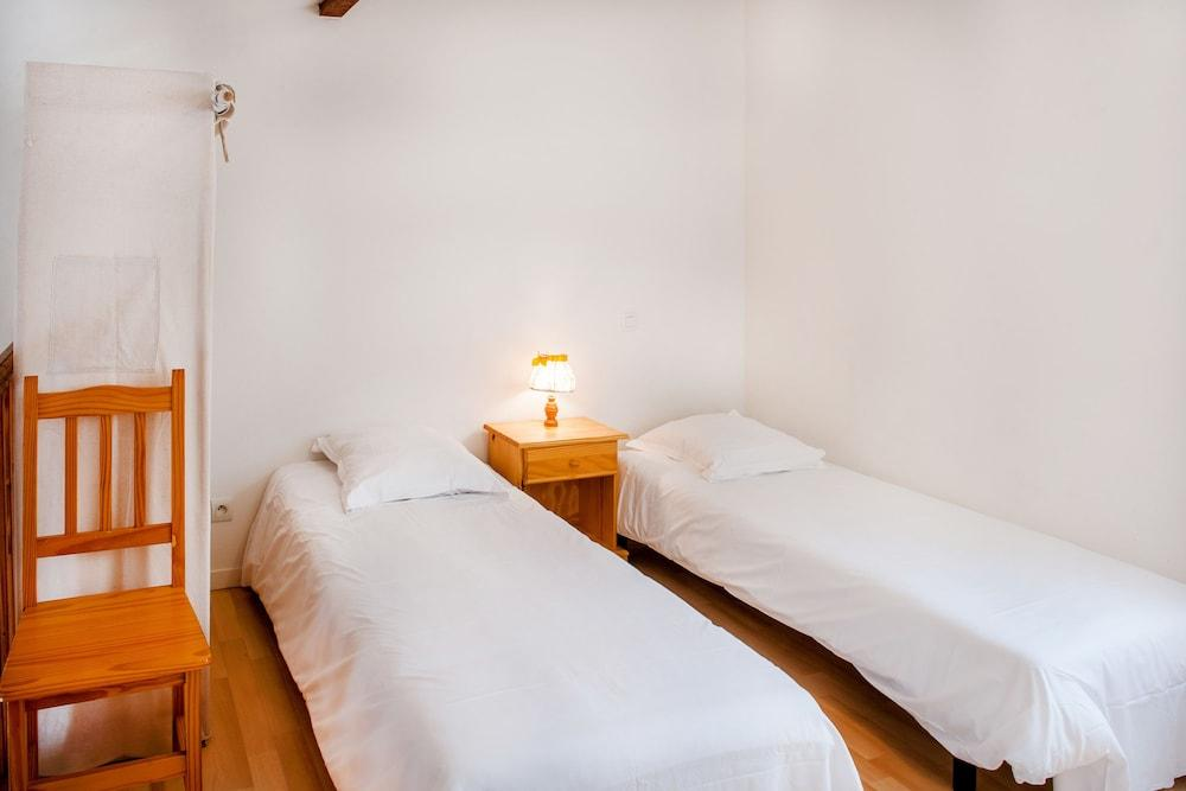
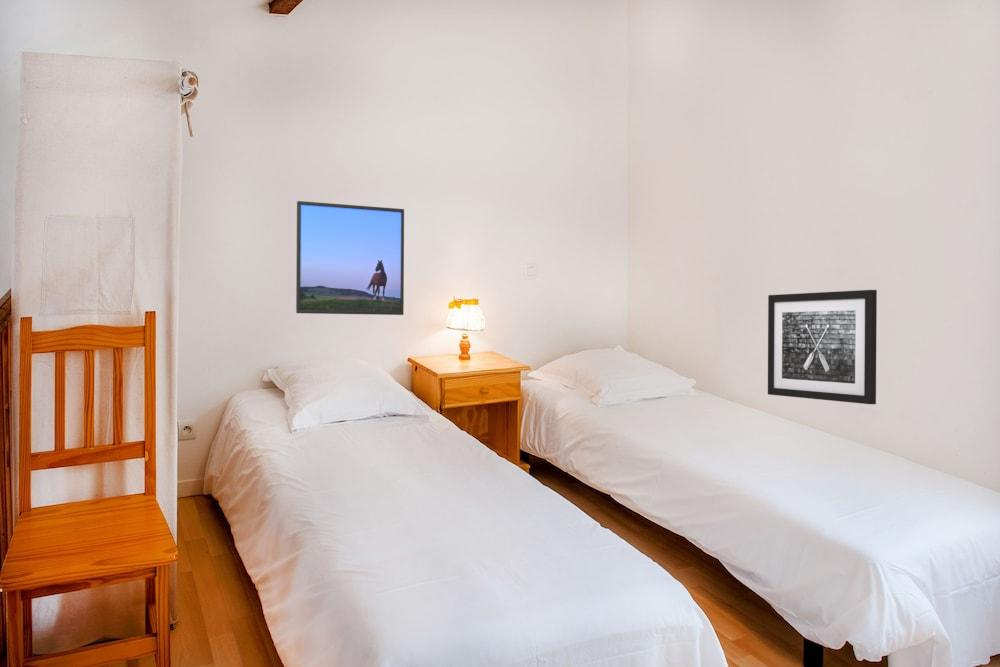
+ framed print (351, 259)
+ wall art (818, 345)
